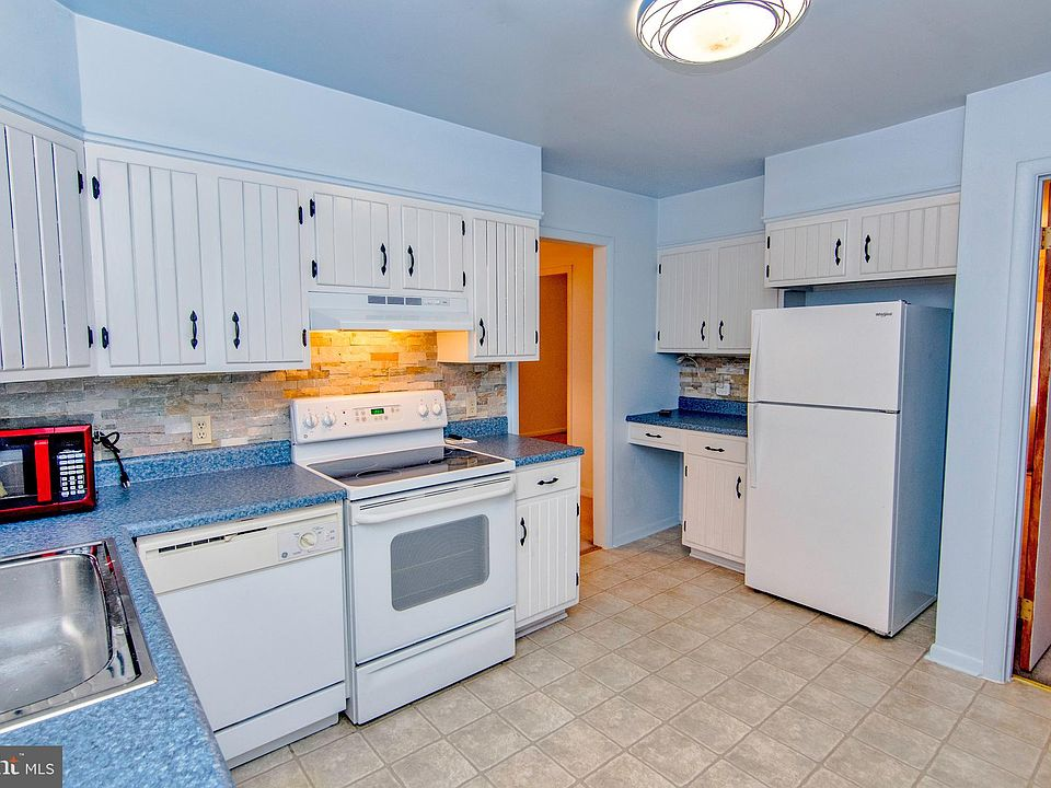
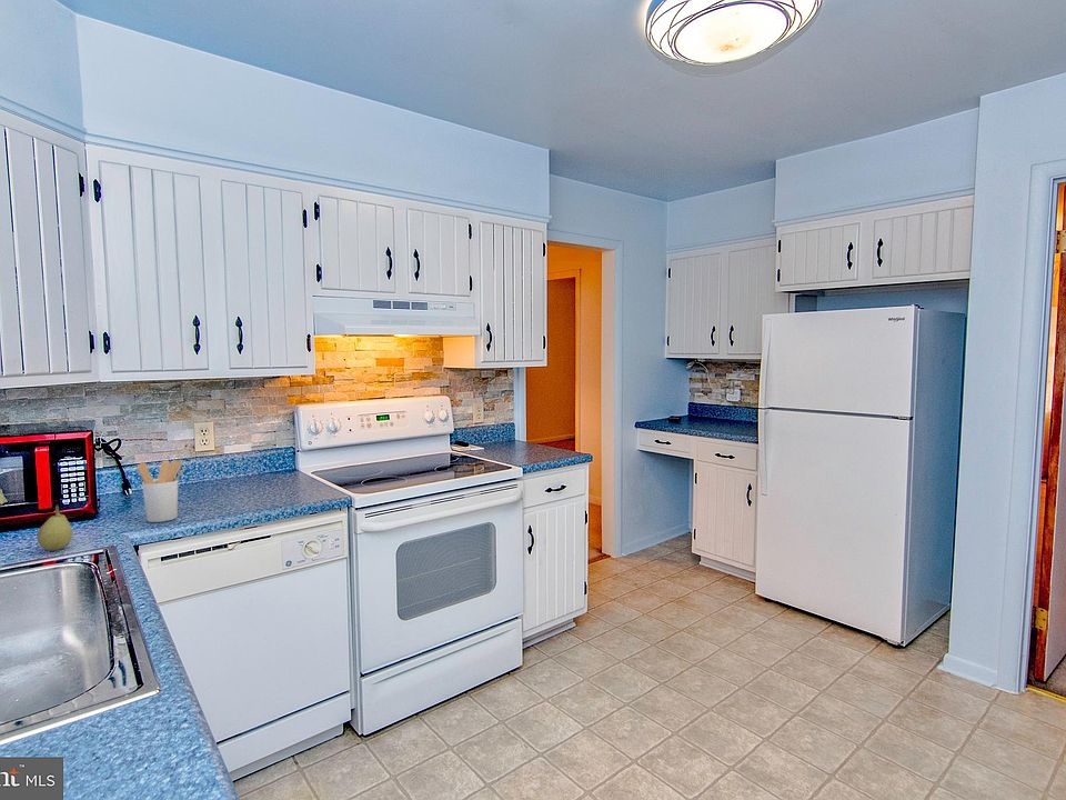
+ utensil holder (164, 488)
+ fruit (54, 527)
